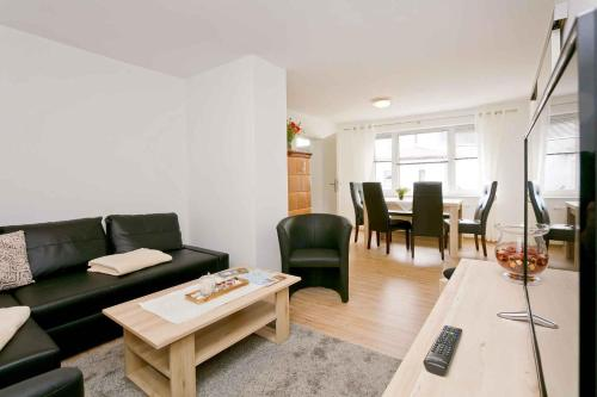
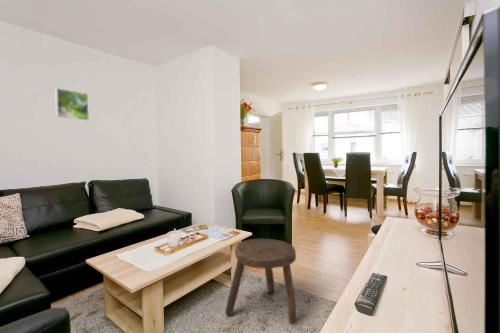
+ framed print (72, 104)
+ stool (266, 278)
